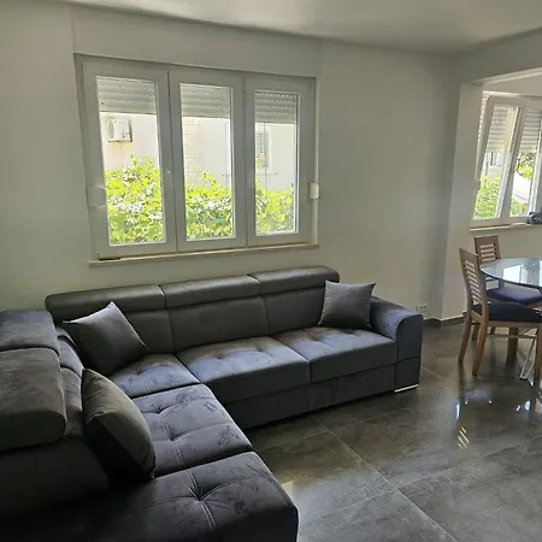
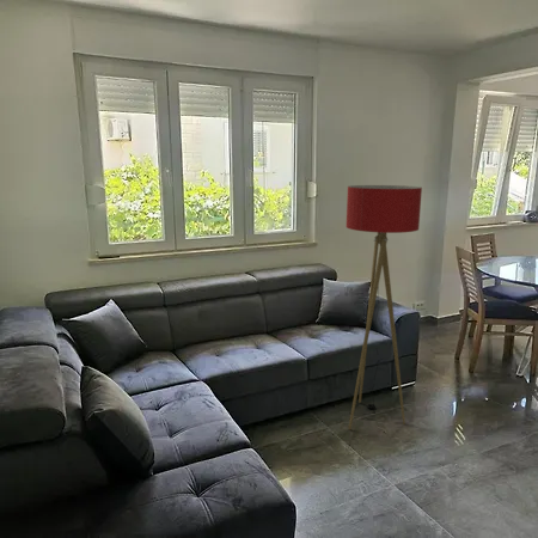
+ floor lamp (378, 308)
